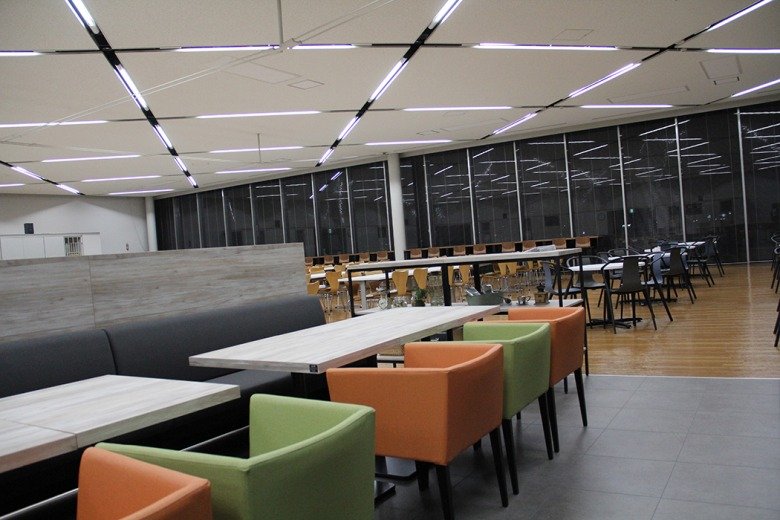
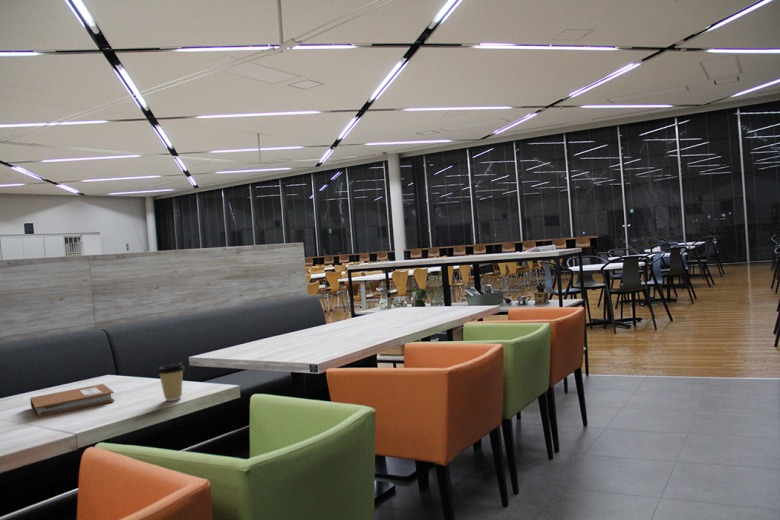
+ coffee cup (171, 381)
+ notebook (73, 398)
